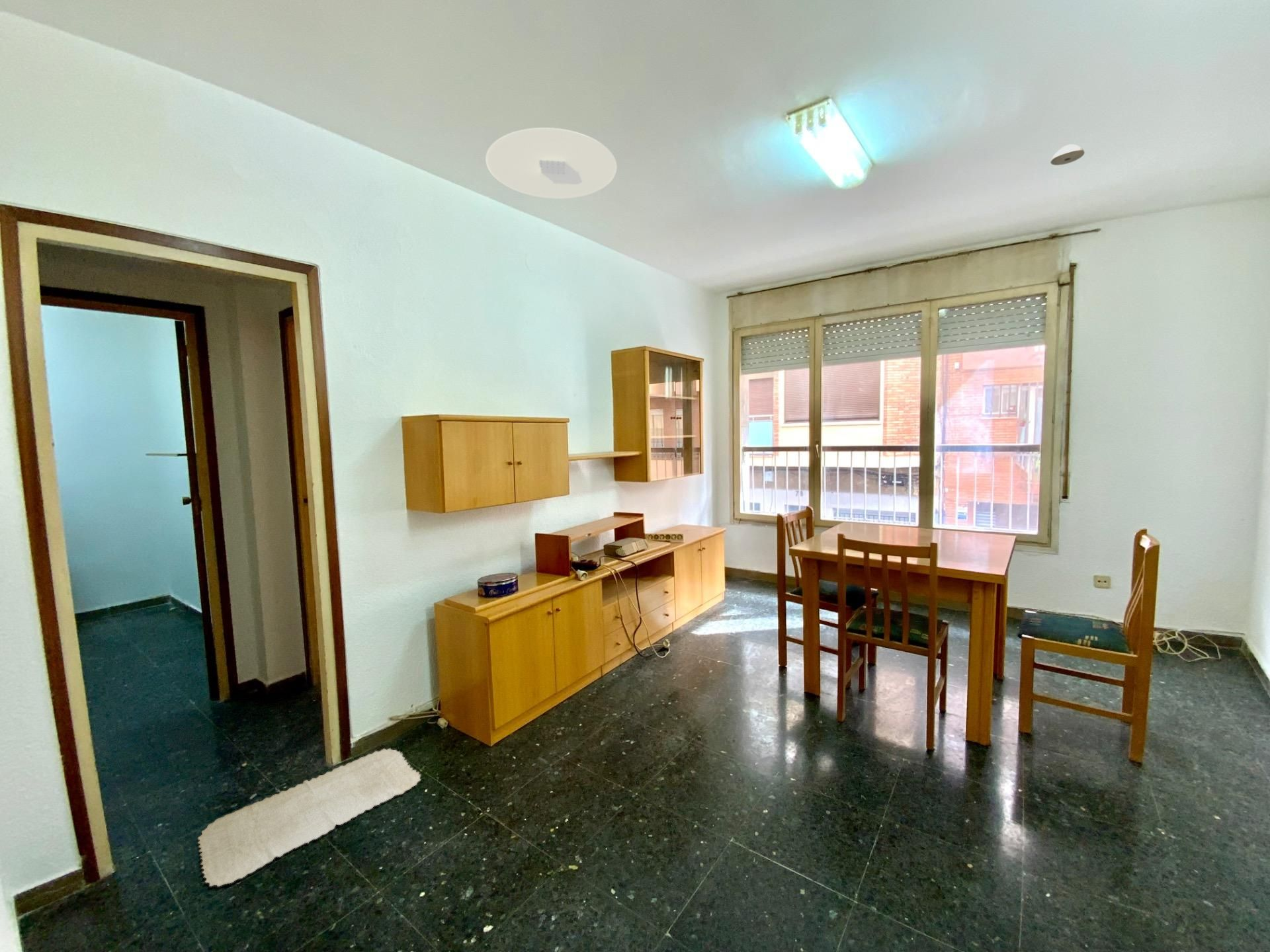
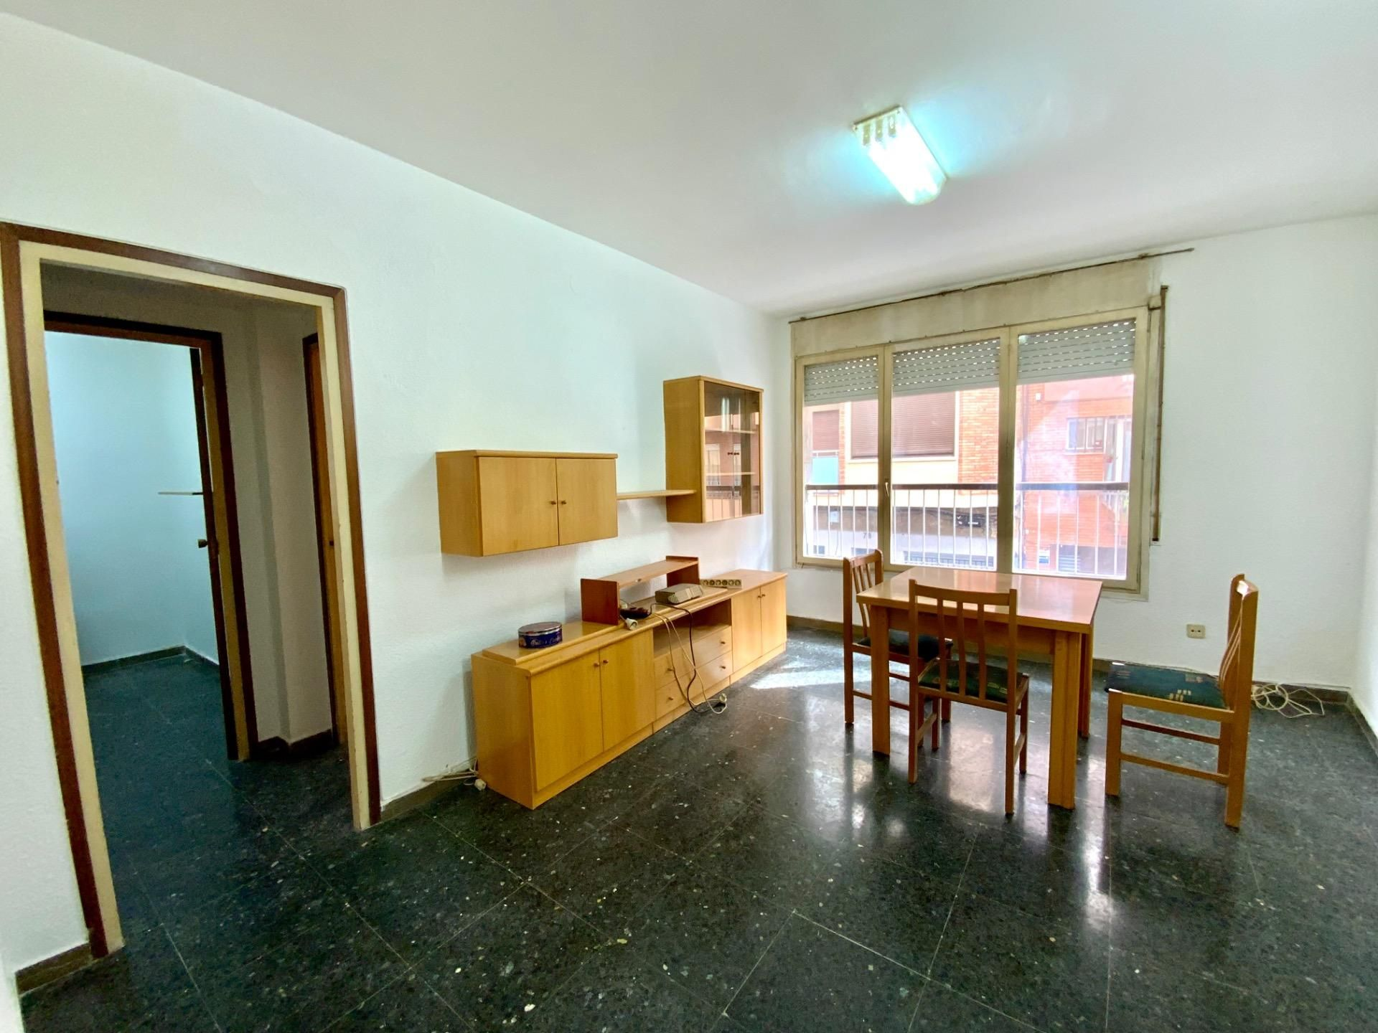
- bath mat (318, 803)
- ceiling light (552, 161)
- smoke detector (1067, 153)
